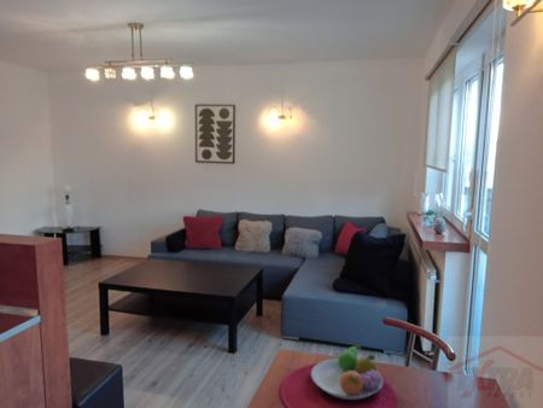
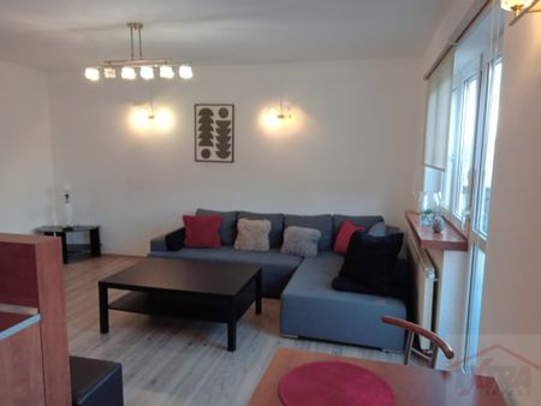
- fruit bowl (348, 368)
